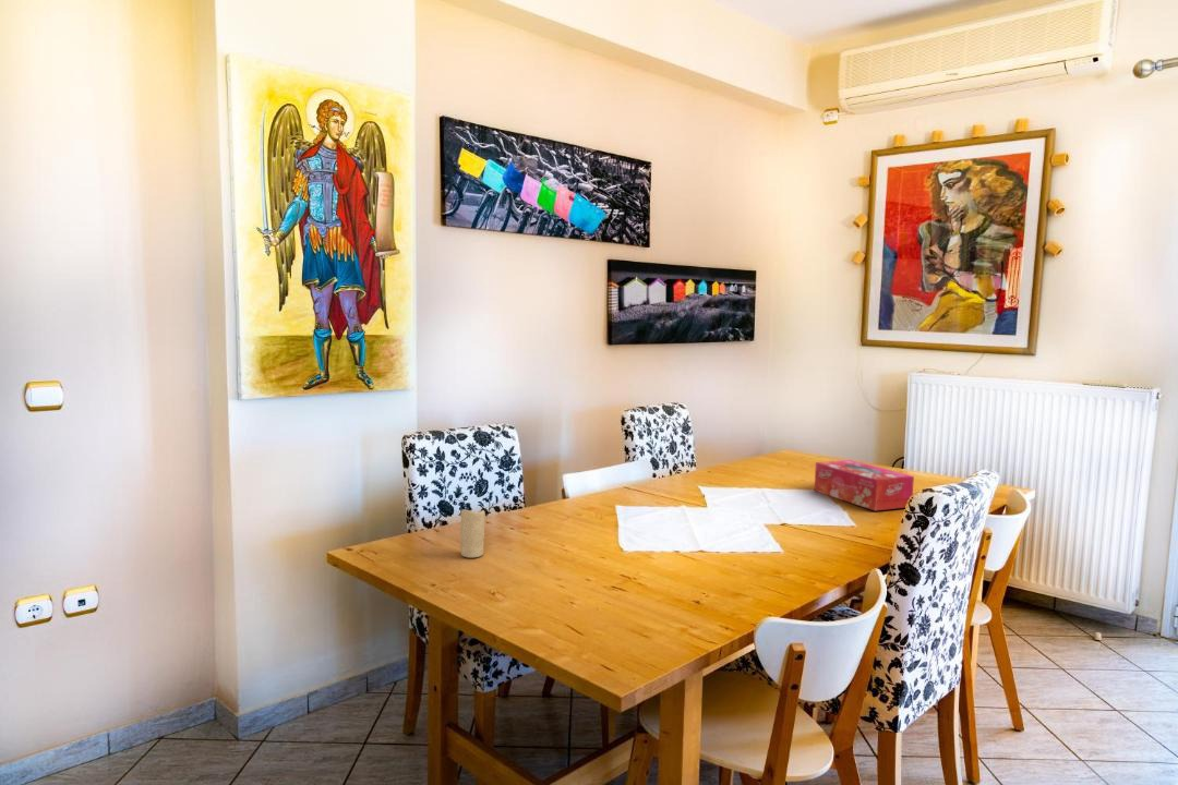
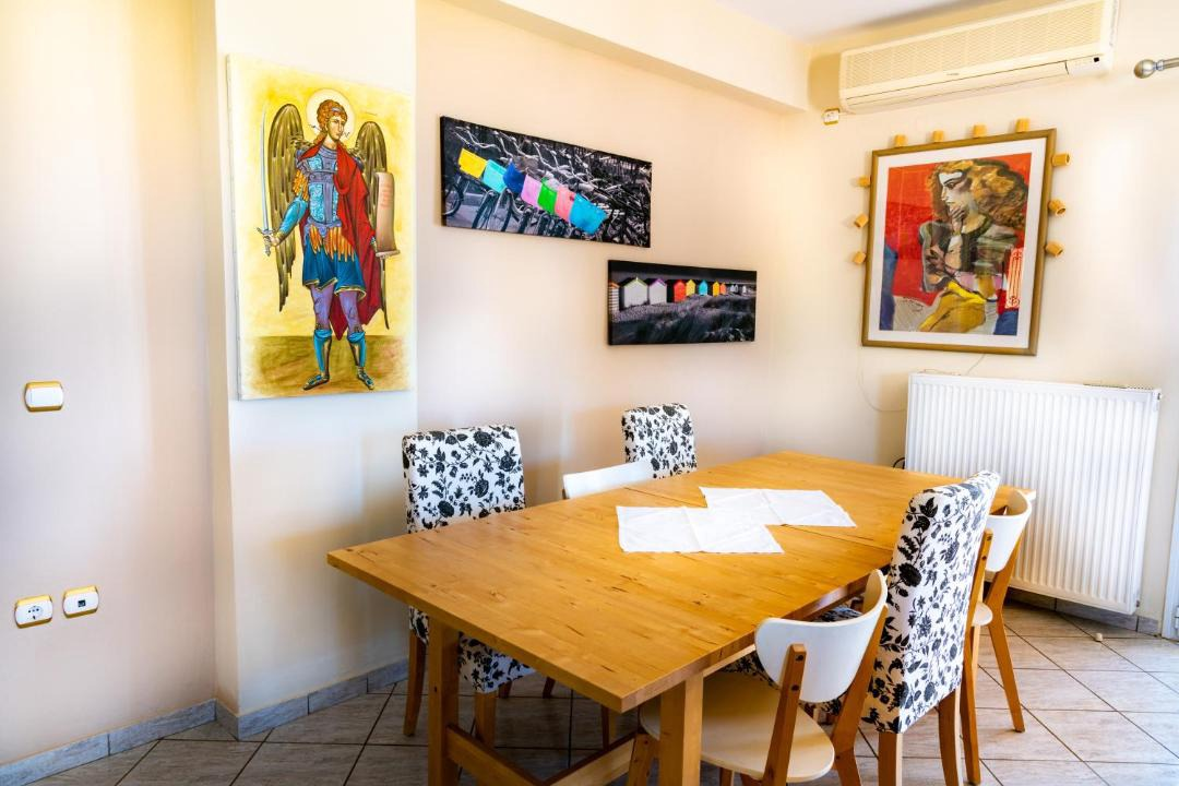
- tissue box (862, 483)
- candle (472, 531)
